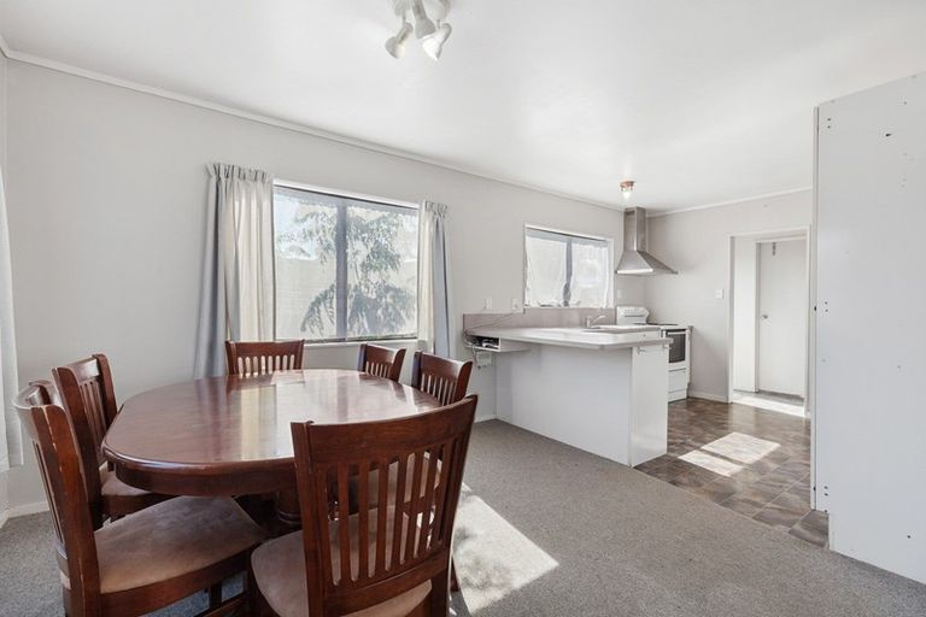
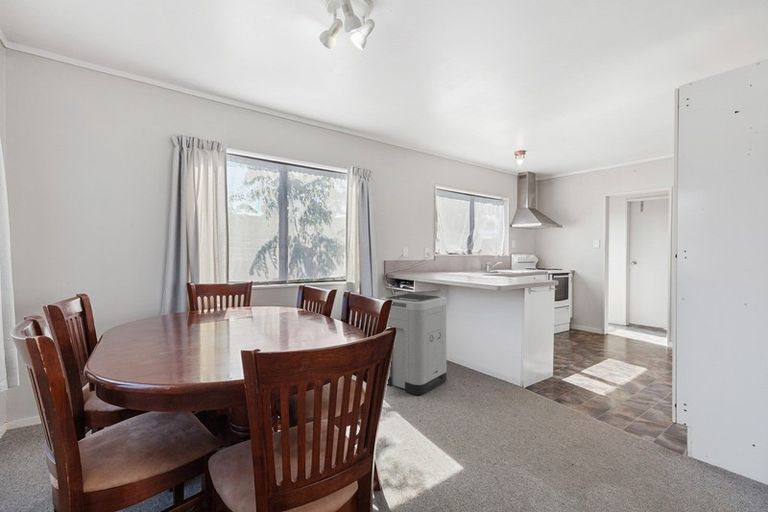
+ trash can (413, 339)
